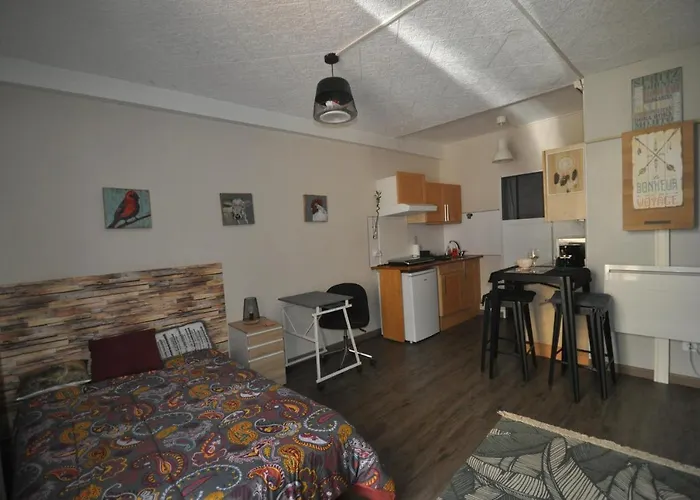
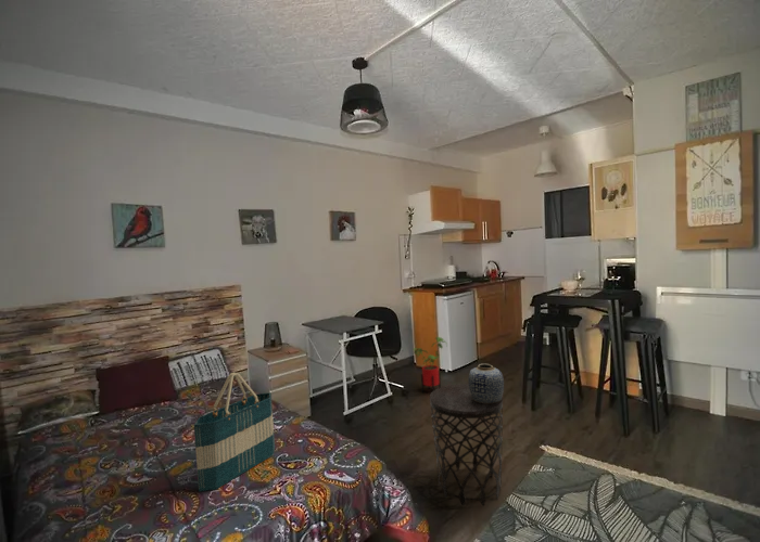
+ house plant (432, 364)
+ decorative jar (485, 380)
+ side table (467, 441)
+ tote bag (237, 420)
